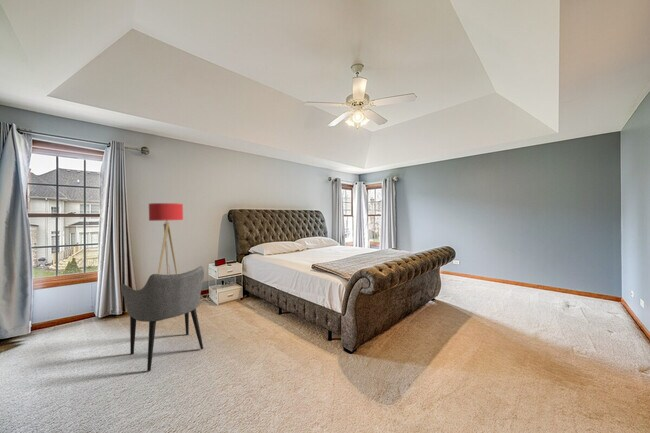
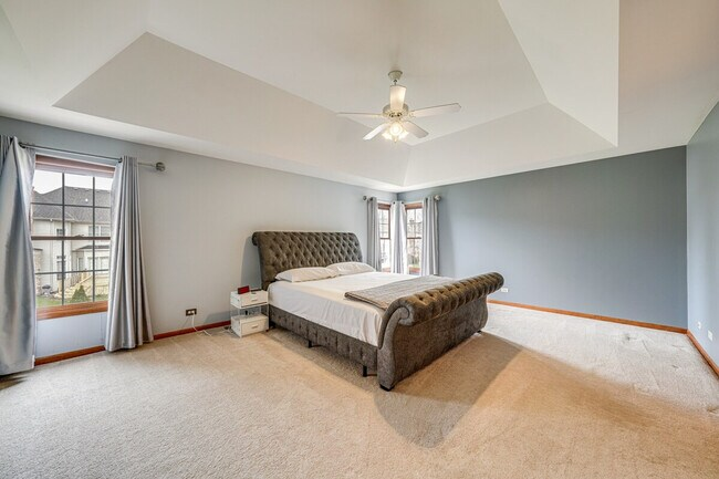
- floor lamp (167, 254)
- armchair (167, 308)
